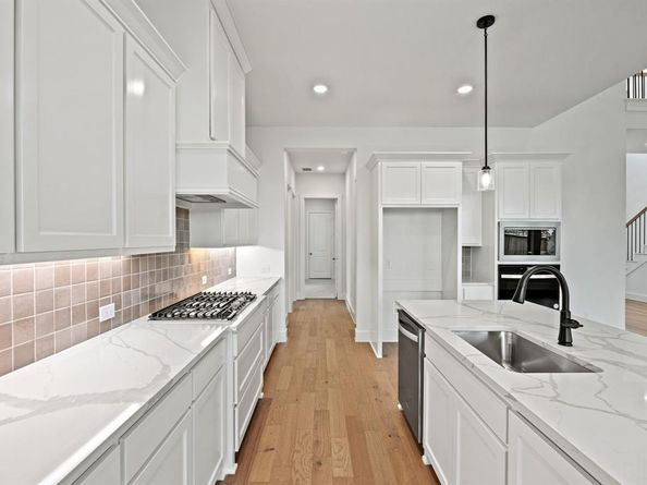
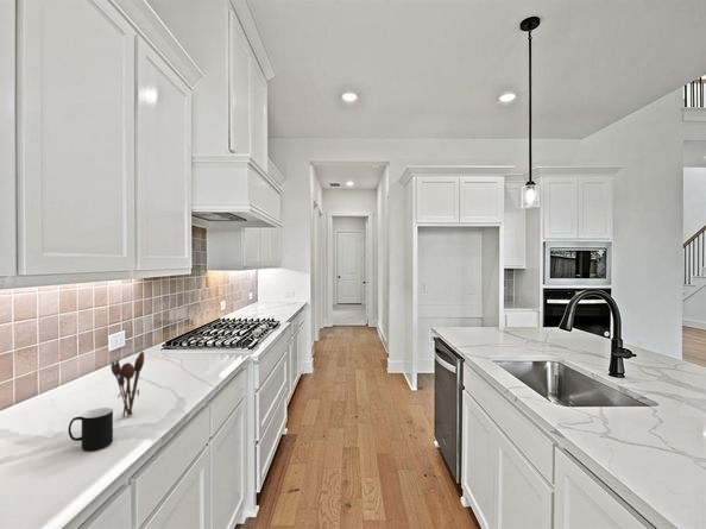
+ cup (90, 429)
+ utensil holder (128, 384)
